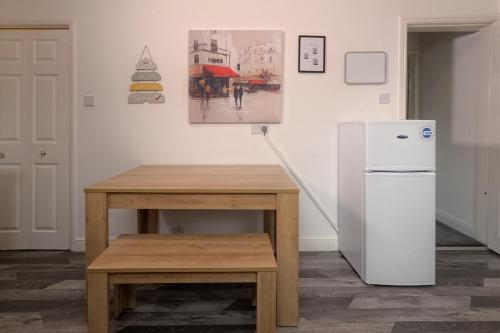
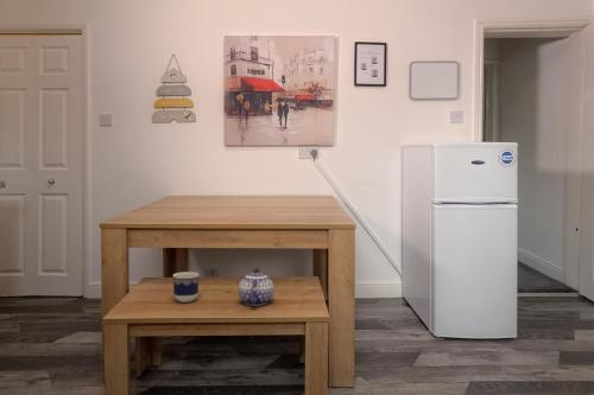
+ cup (187, 286)
+ teapot (255, 285)
